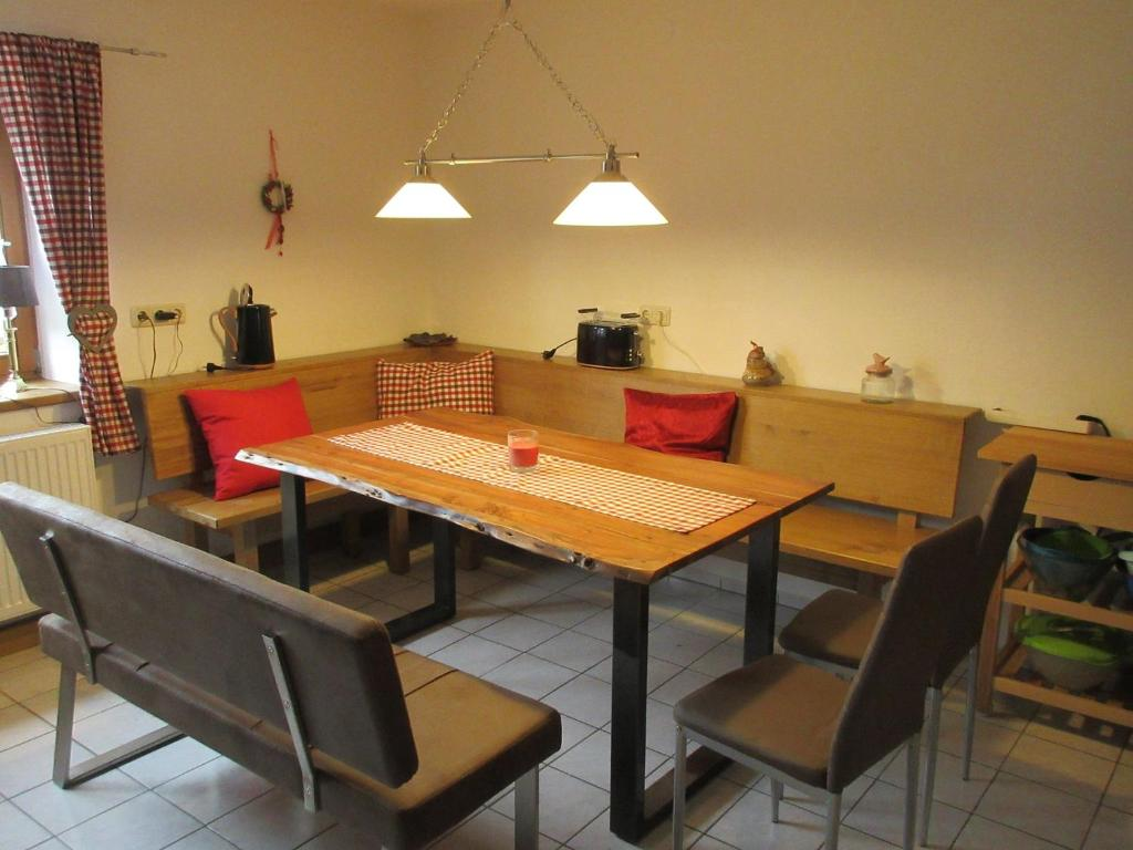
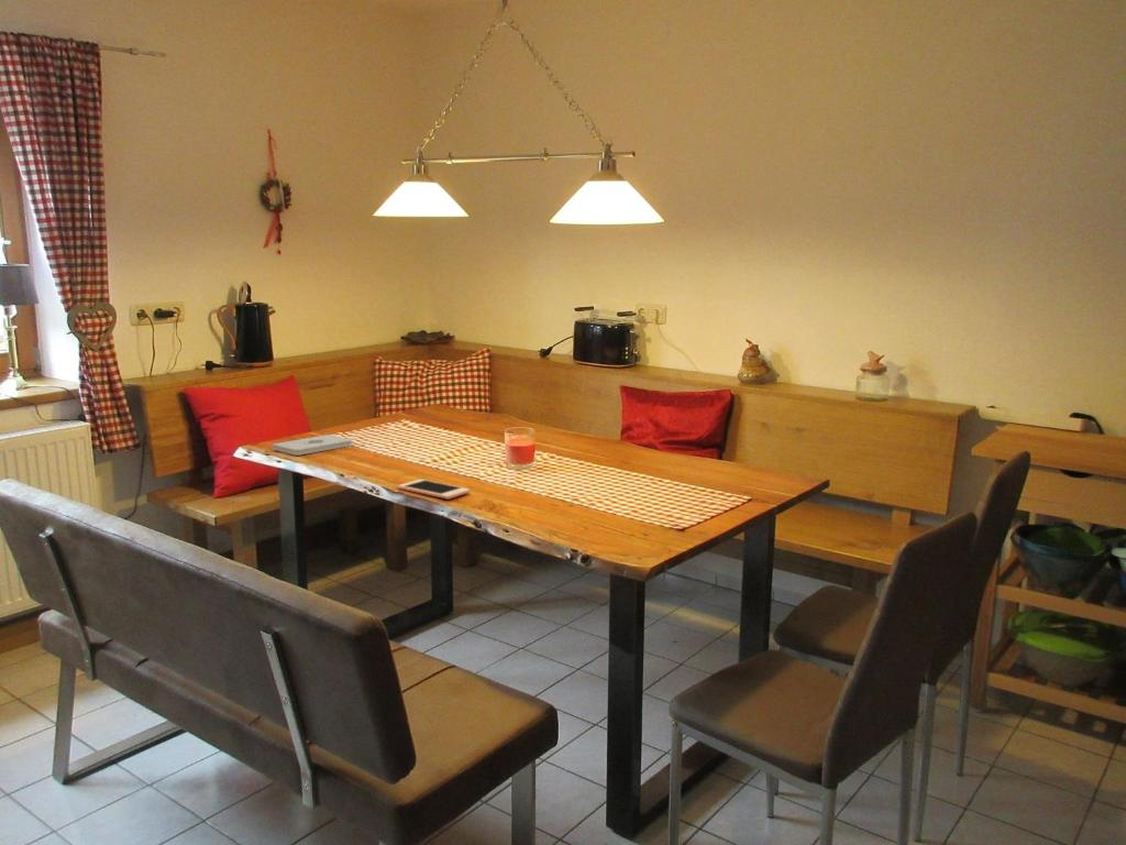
+ notepad (313, 445)
+ cell phone (433, 489)
